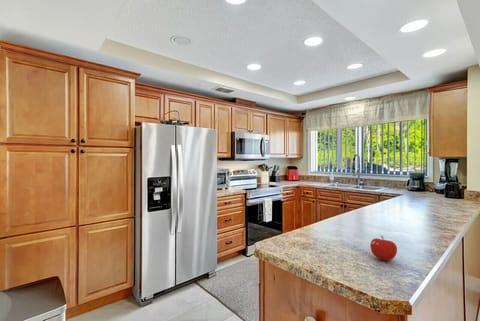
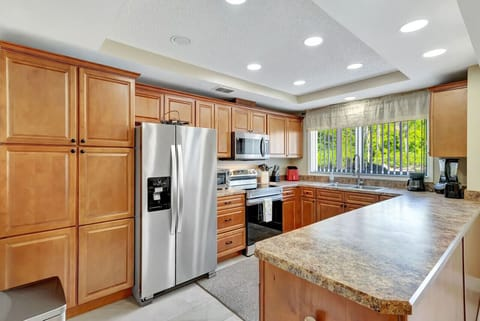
- fruit (383, 247)
